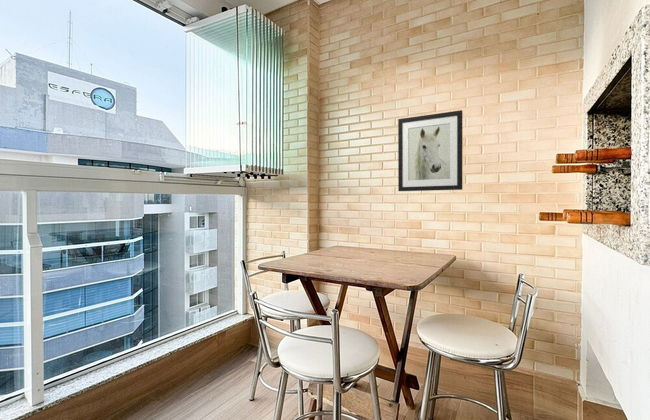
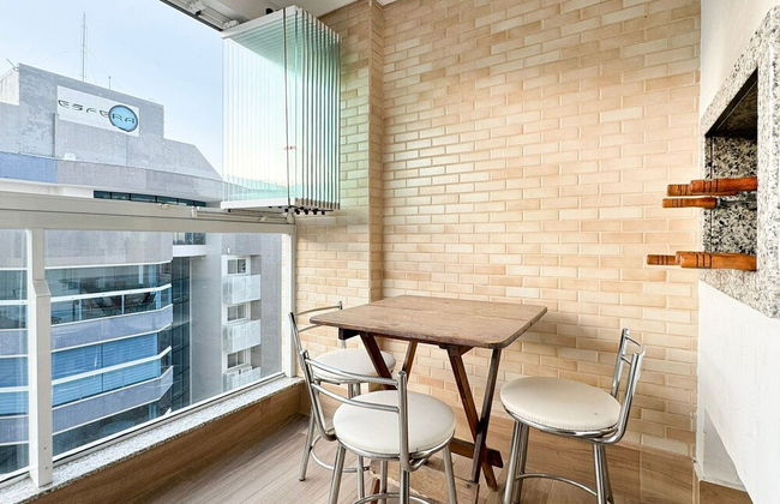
- wall art (429, 152)
